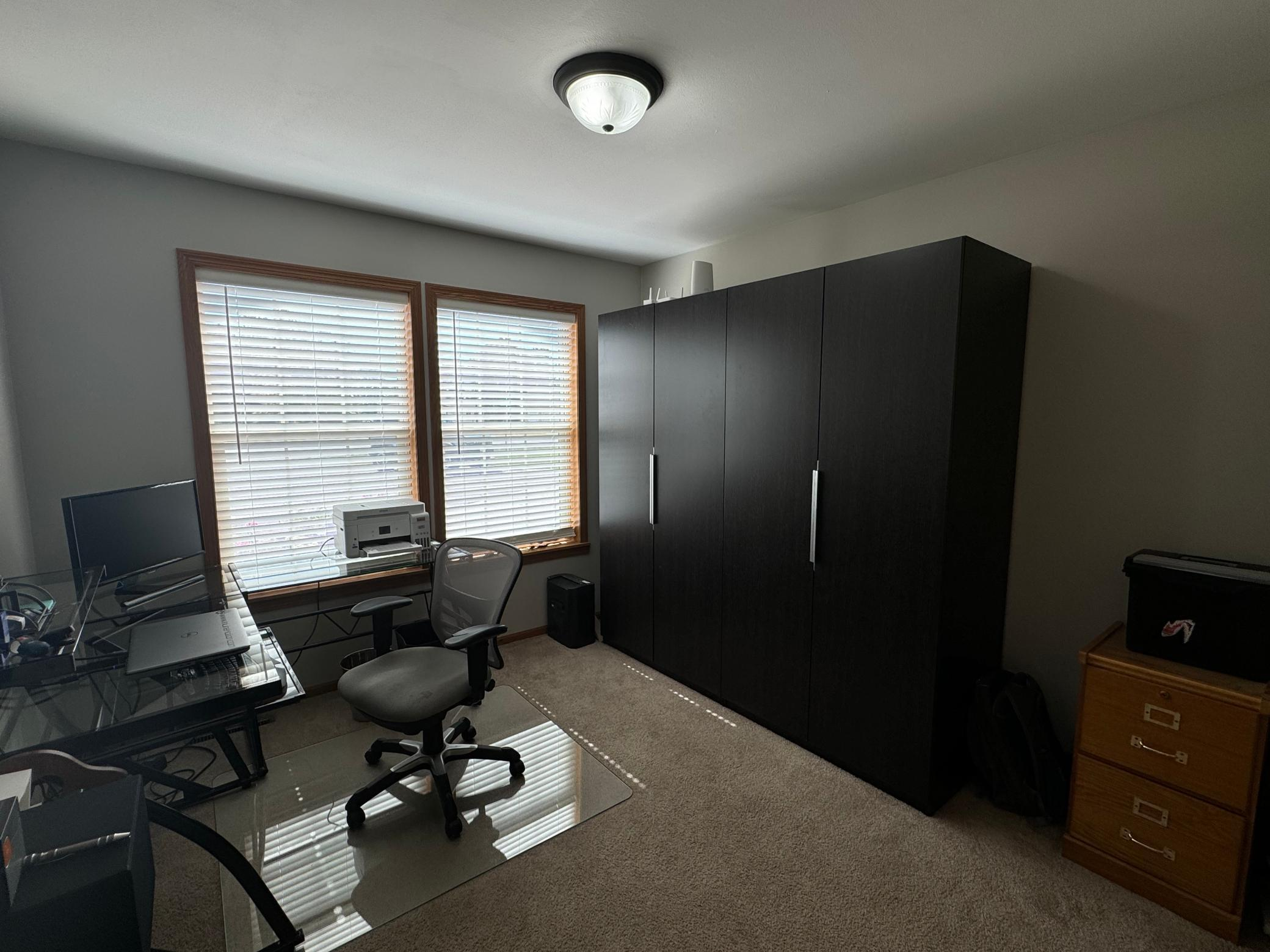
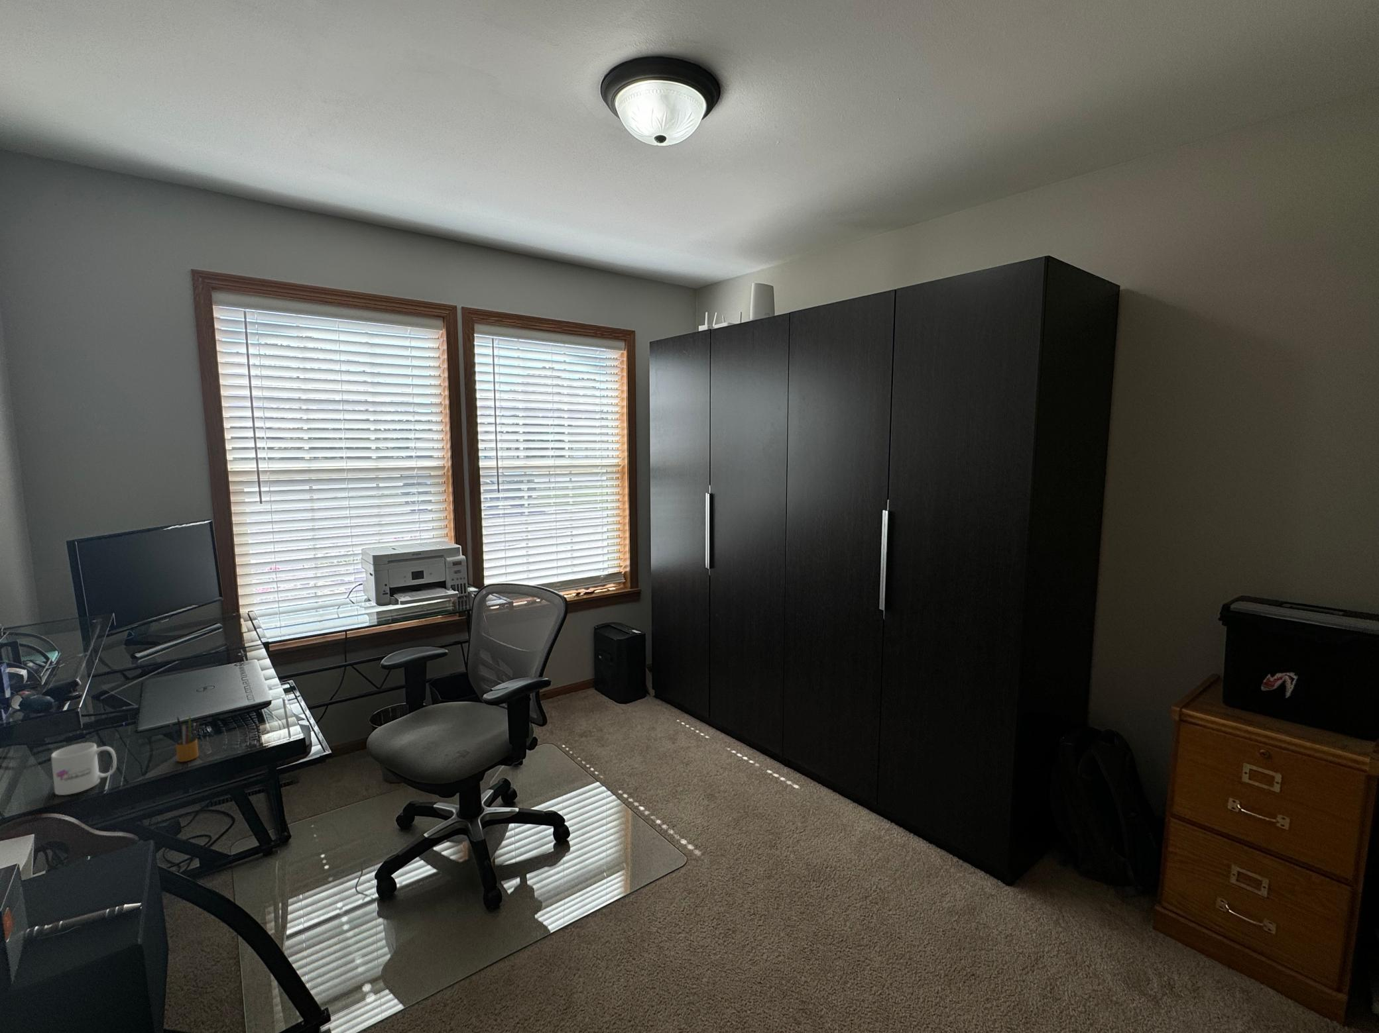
+ pencil box (185, 737)
+ mug (85, 766)
